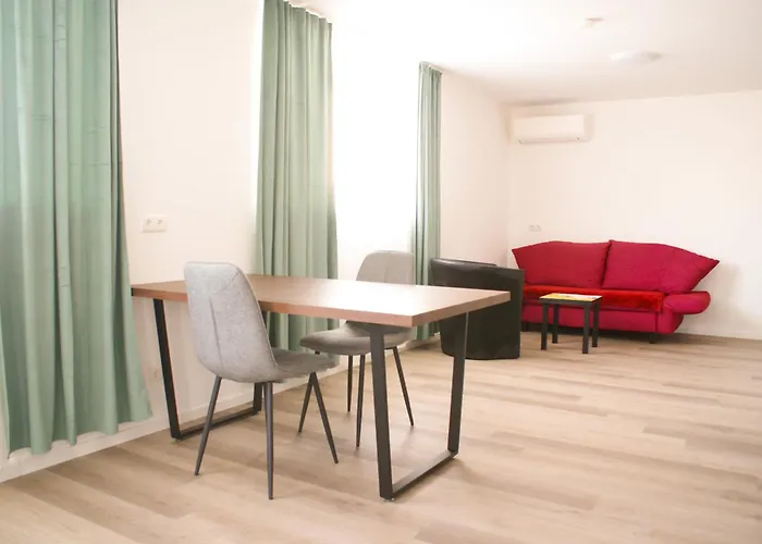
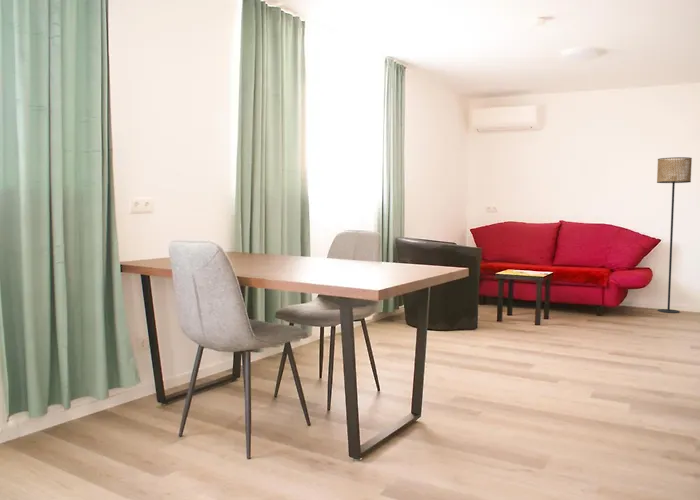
+ floor lamp (671, 235)
